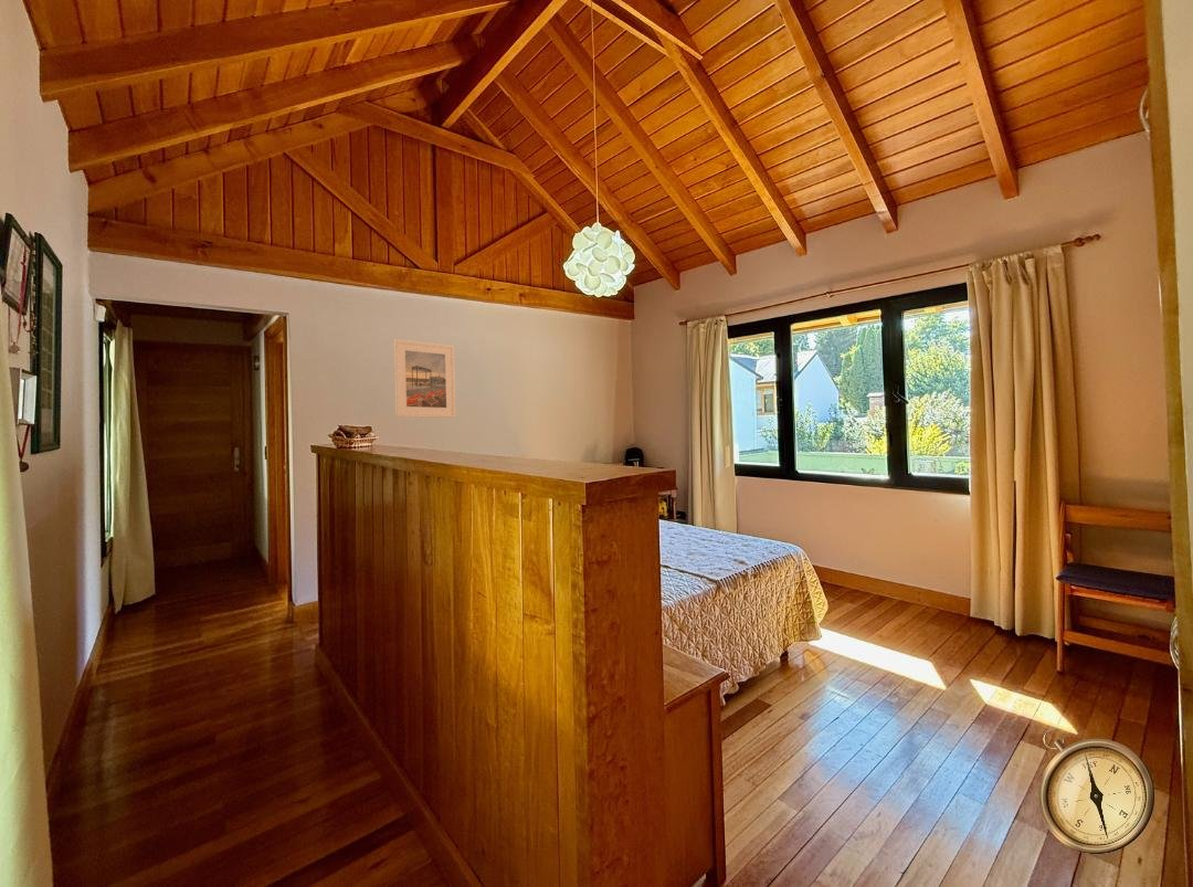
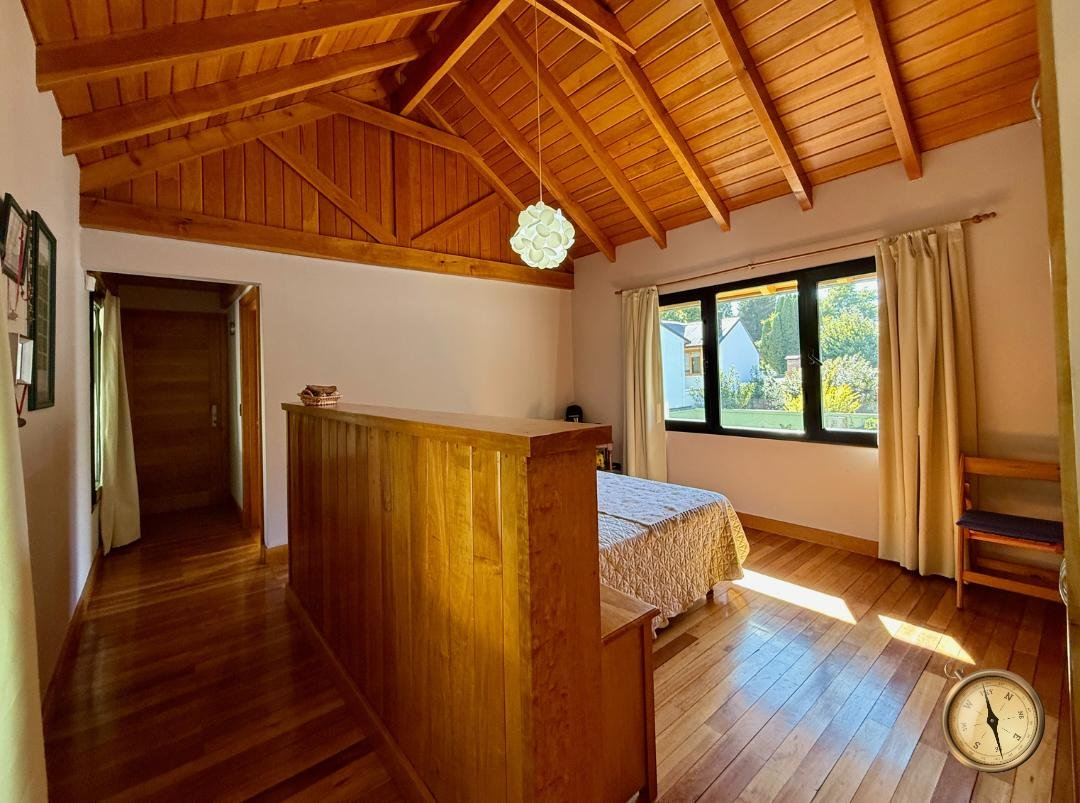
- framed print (425, 379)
